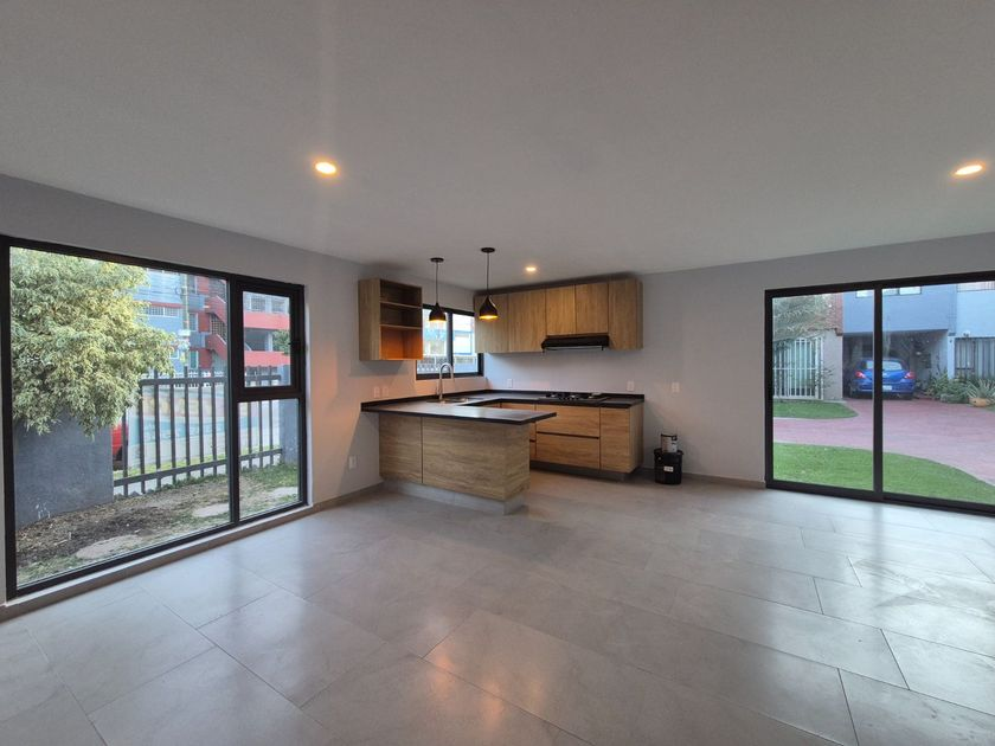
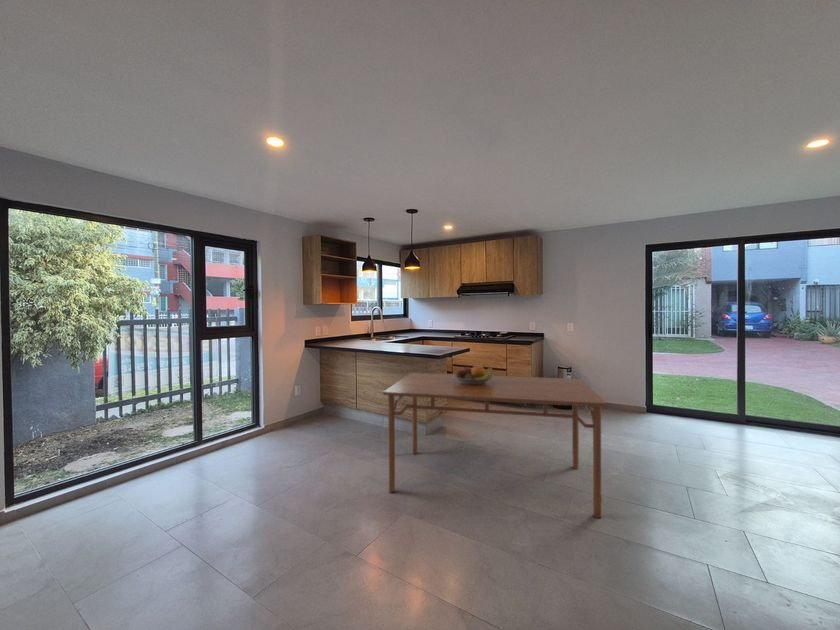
+ dining table (494, 413)
+ fruit bowl (473, 373)
